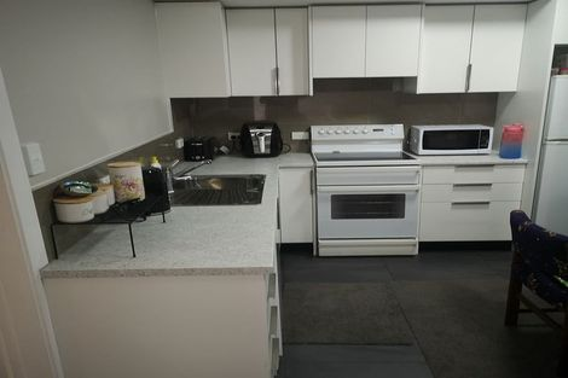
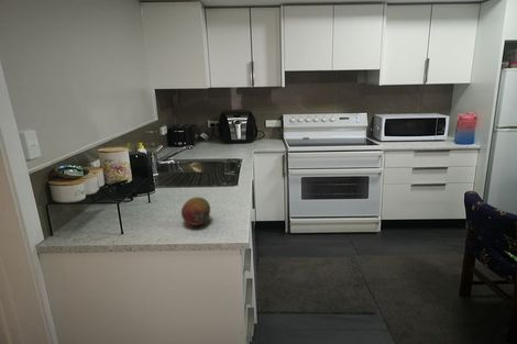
+ fruit (196, 210)
